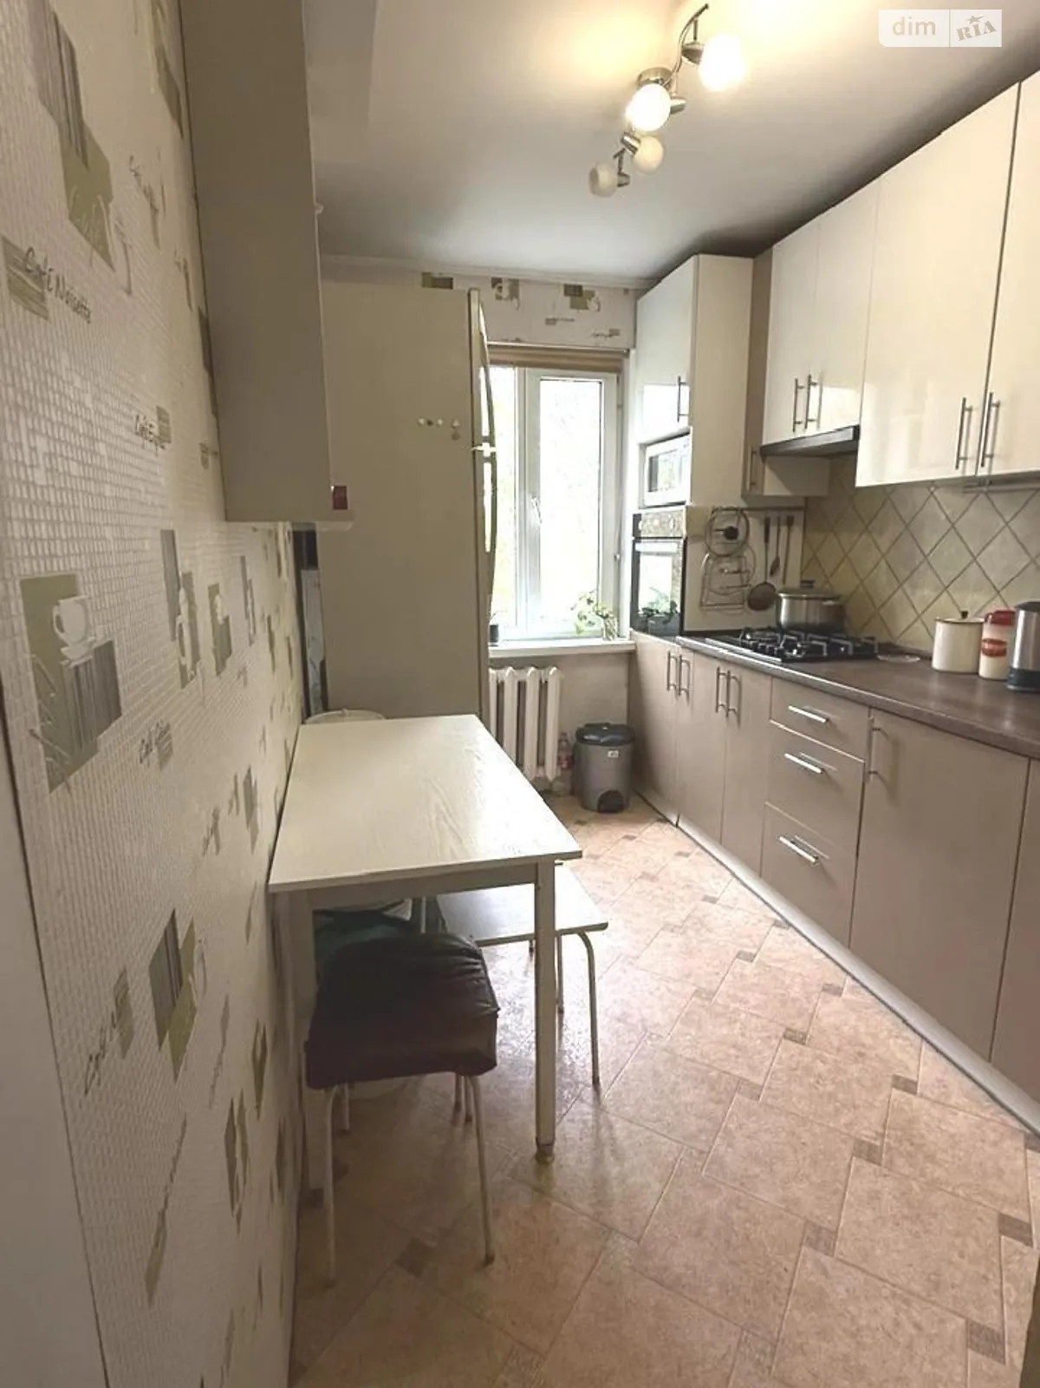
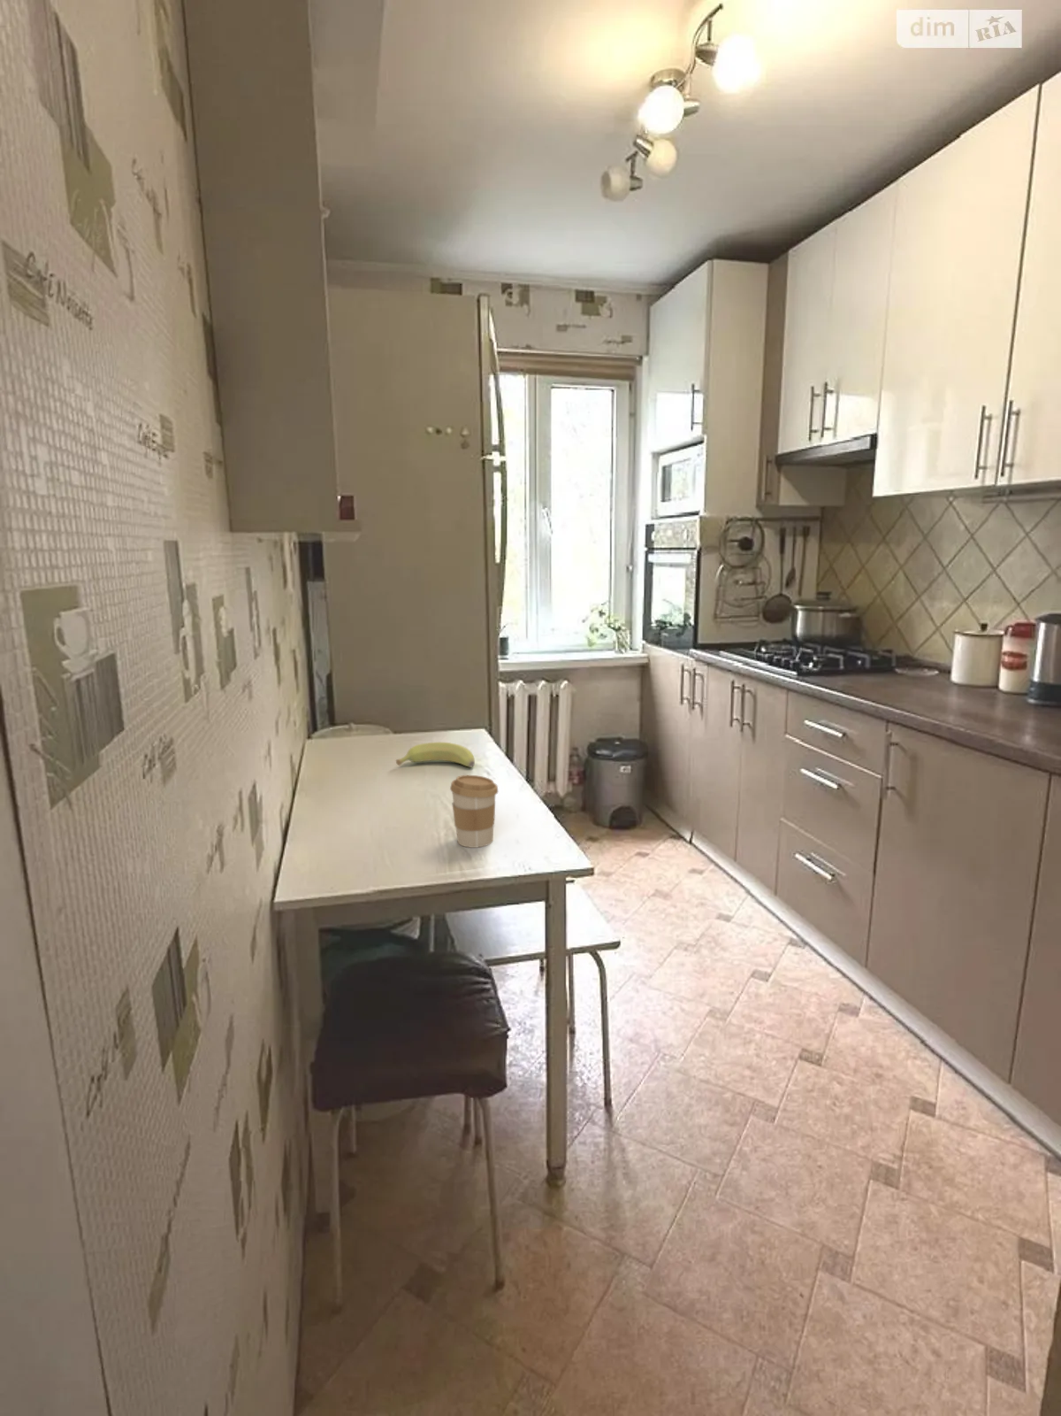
+ banana (435, 755)
+ coffee cup (474, 808)
